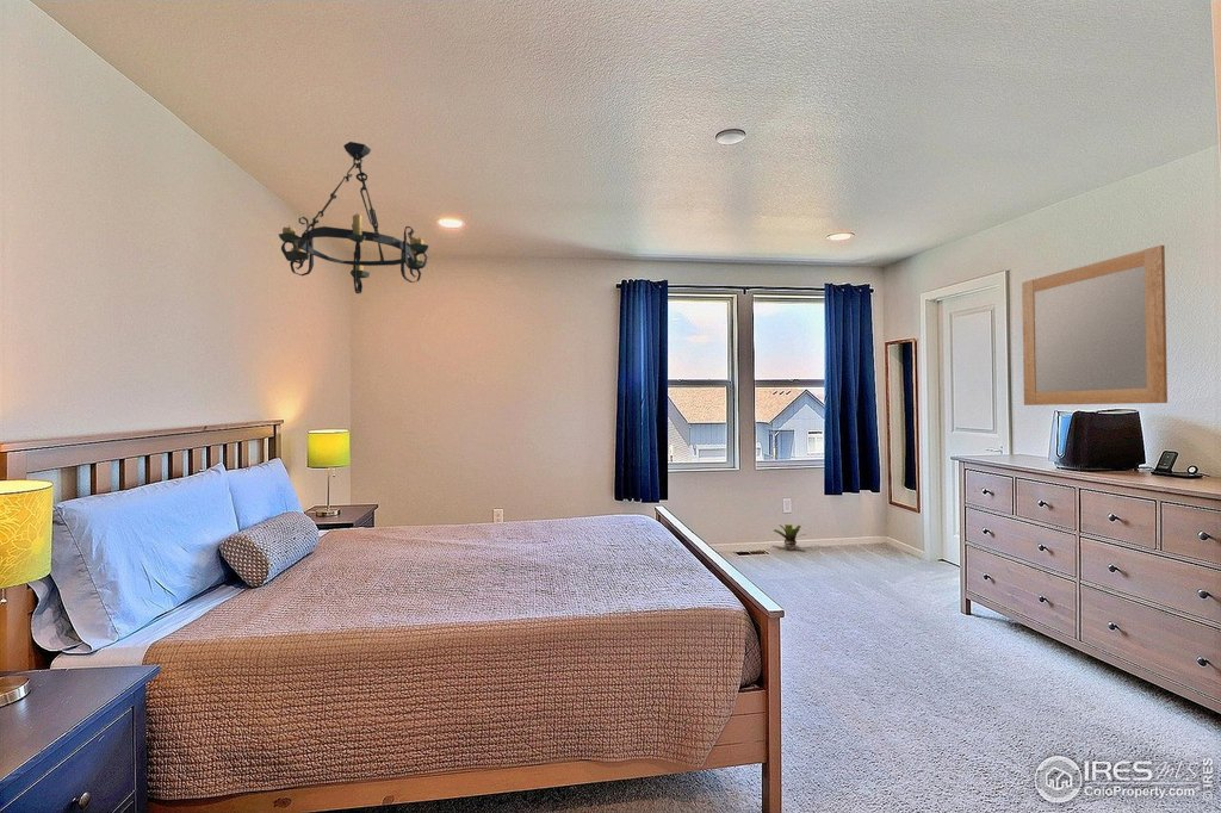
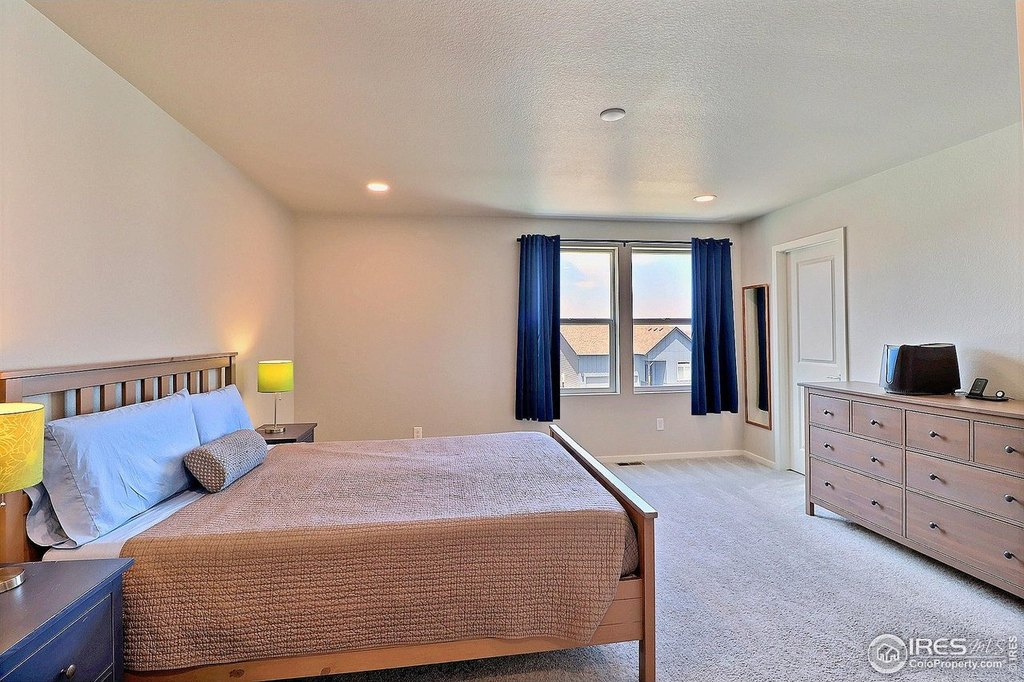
- home mirror (1085, 335)
- chandelier (358, 215)
- potted plant (791, 536)
